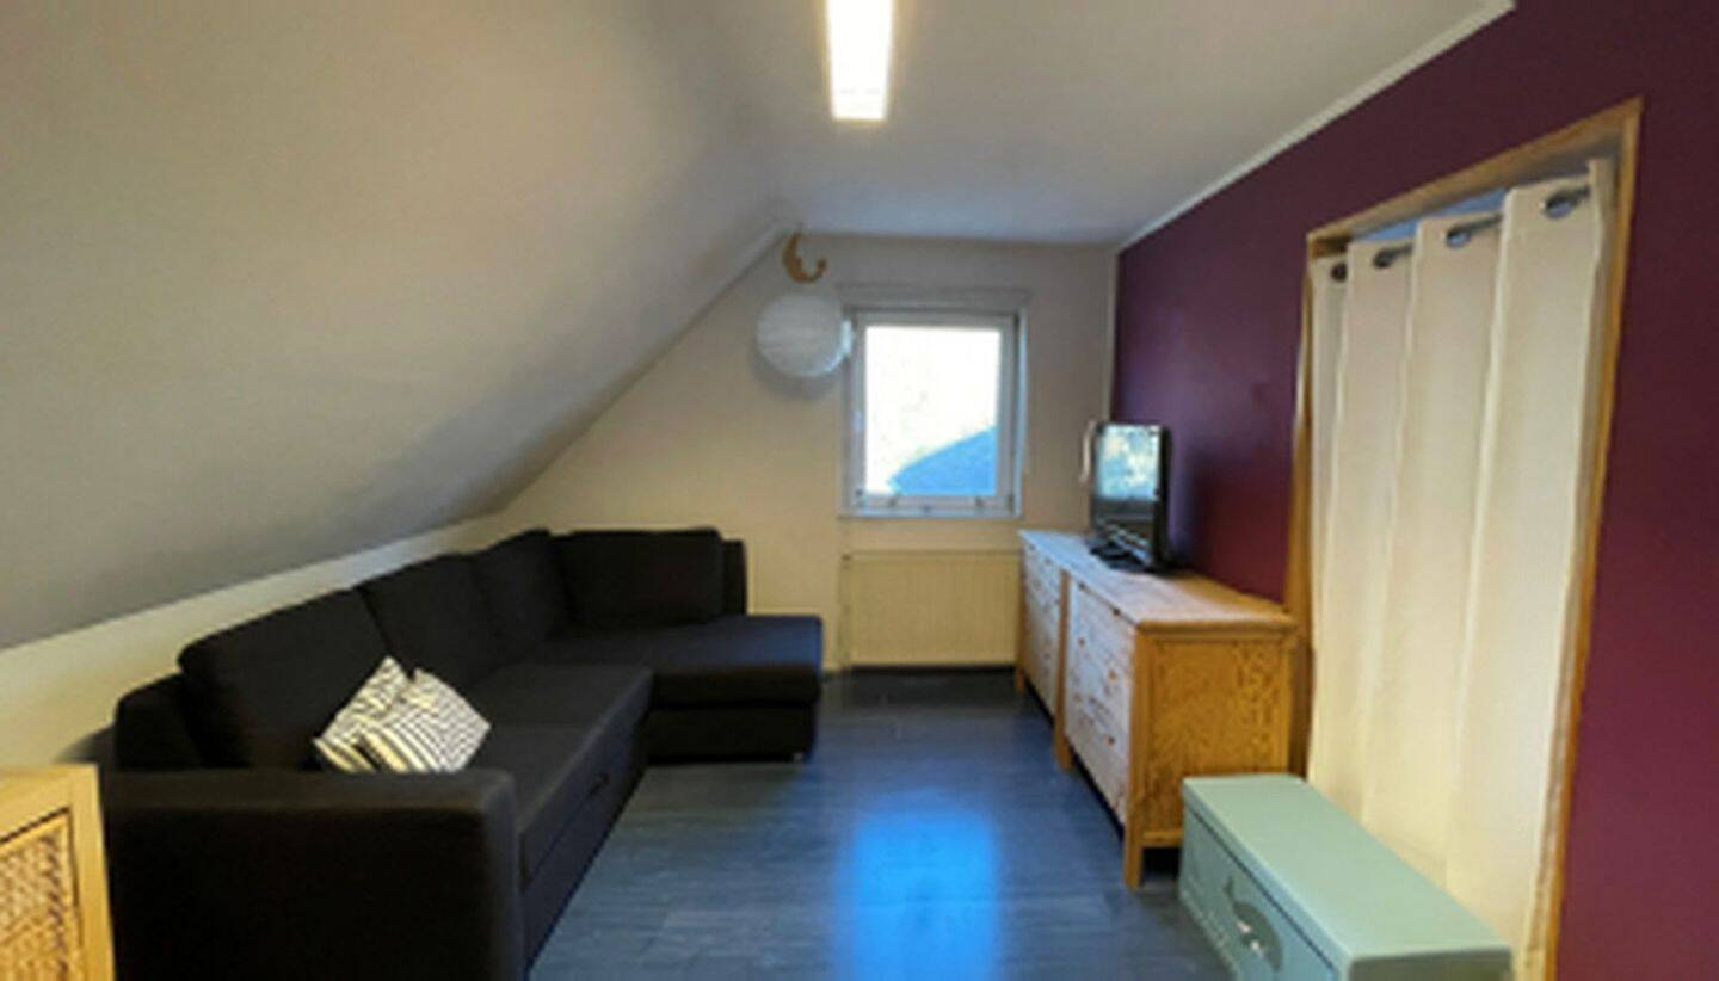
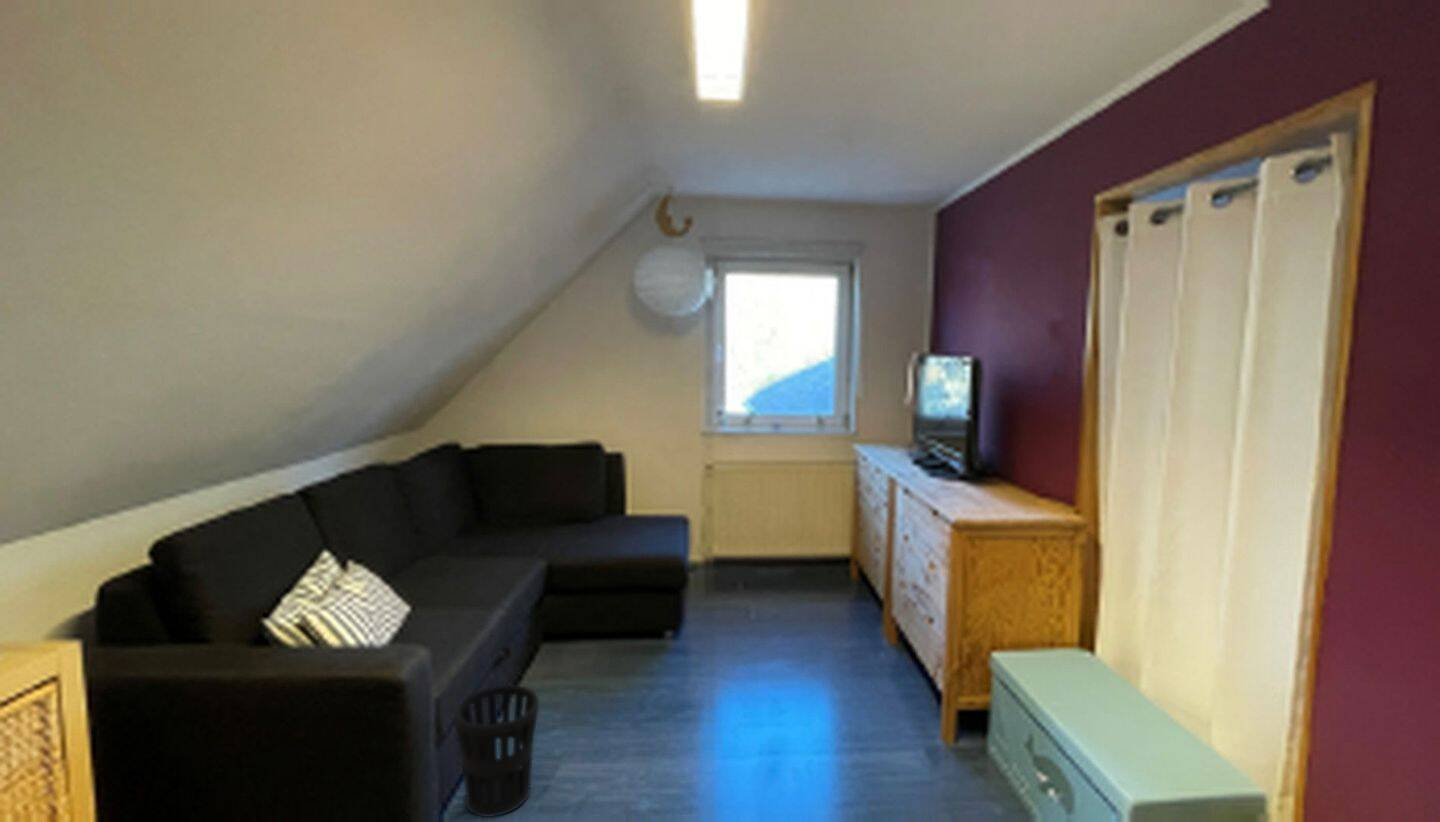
+ wastebasket (496, 749)
